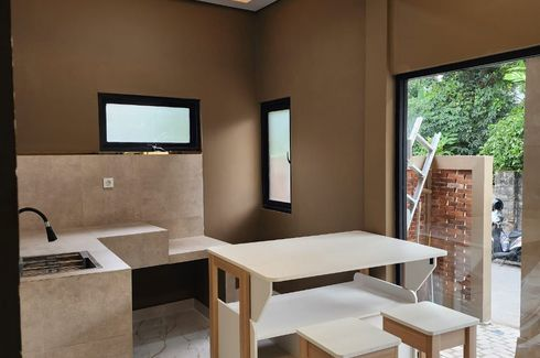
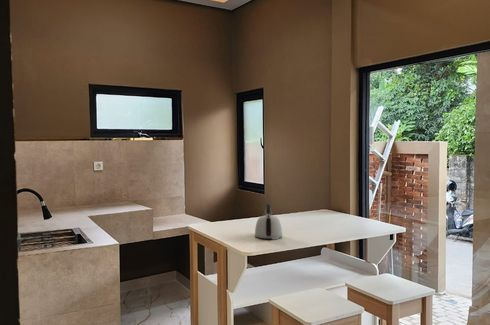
+ kettle (268, 220)
